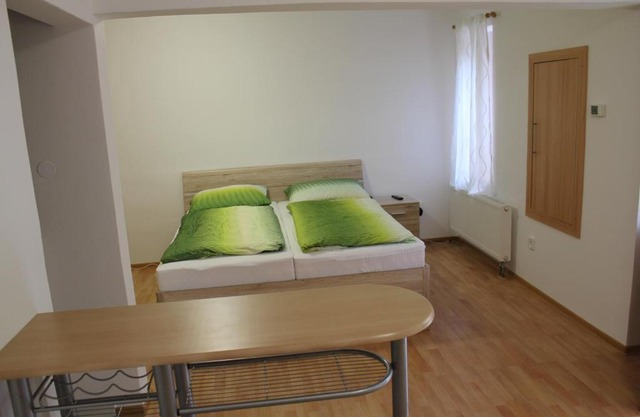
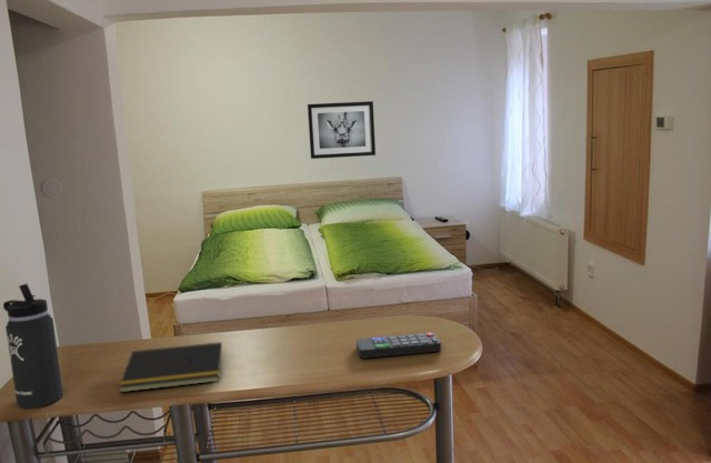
+ remote control (398, 344)
+ notepad (173, 365)
+ wall art (341, 130)
+ thermos bottle (29, 342)
